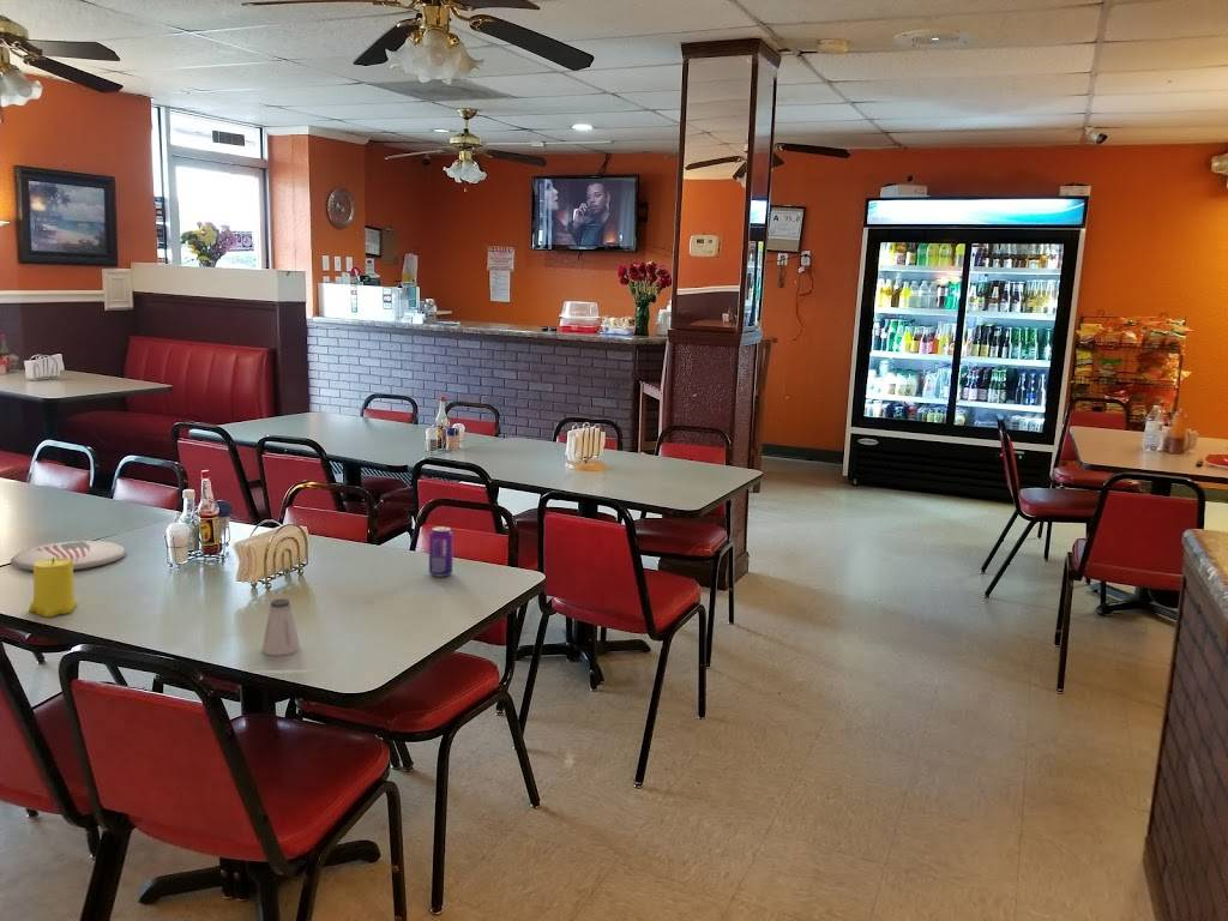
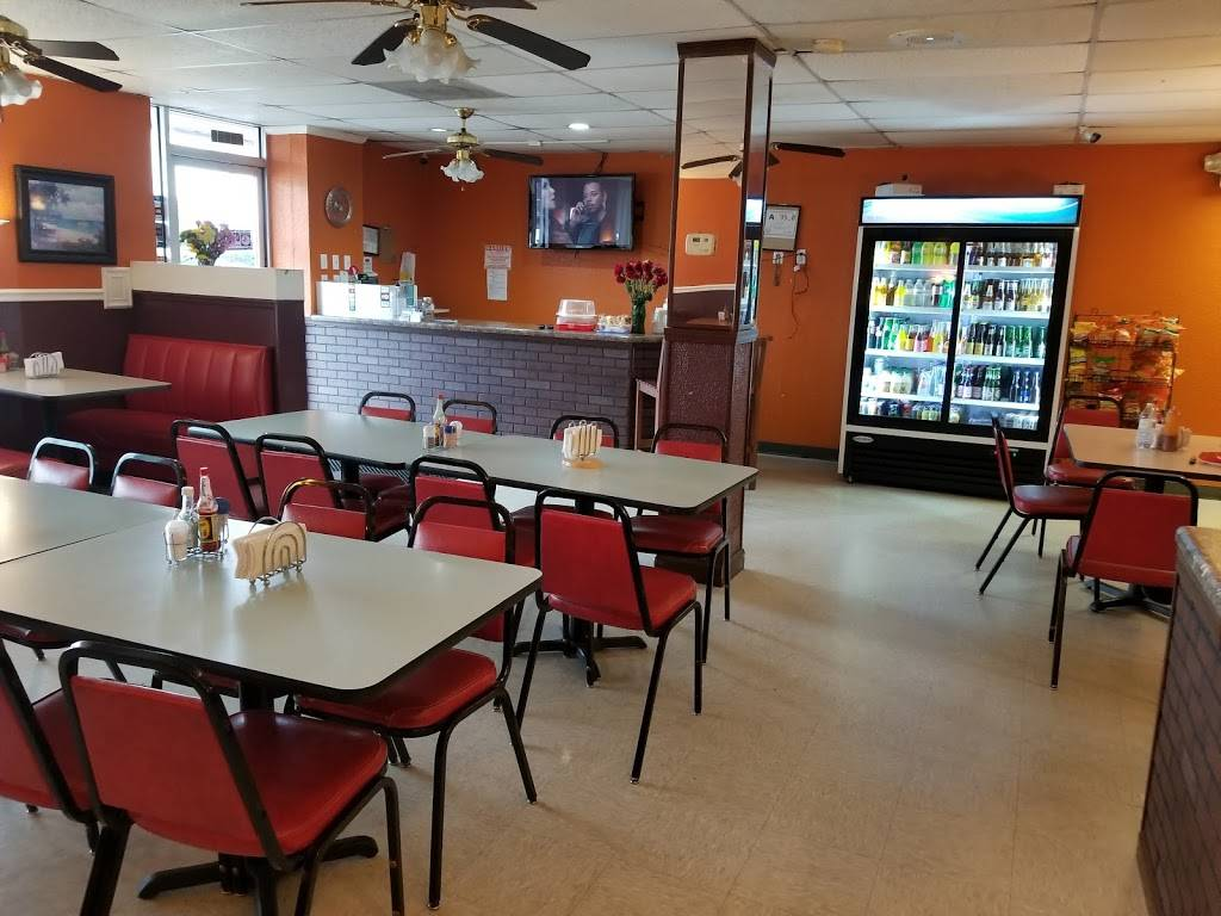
- beverage can (440, 550)
- plate (70, 554)
- saltshaker (281, 625)
- candle (55, 582)
